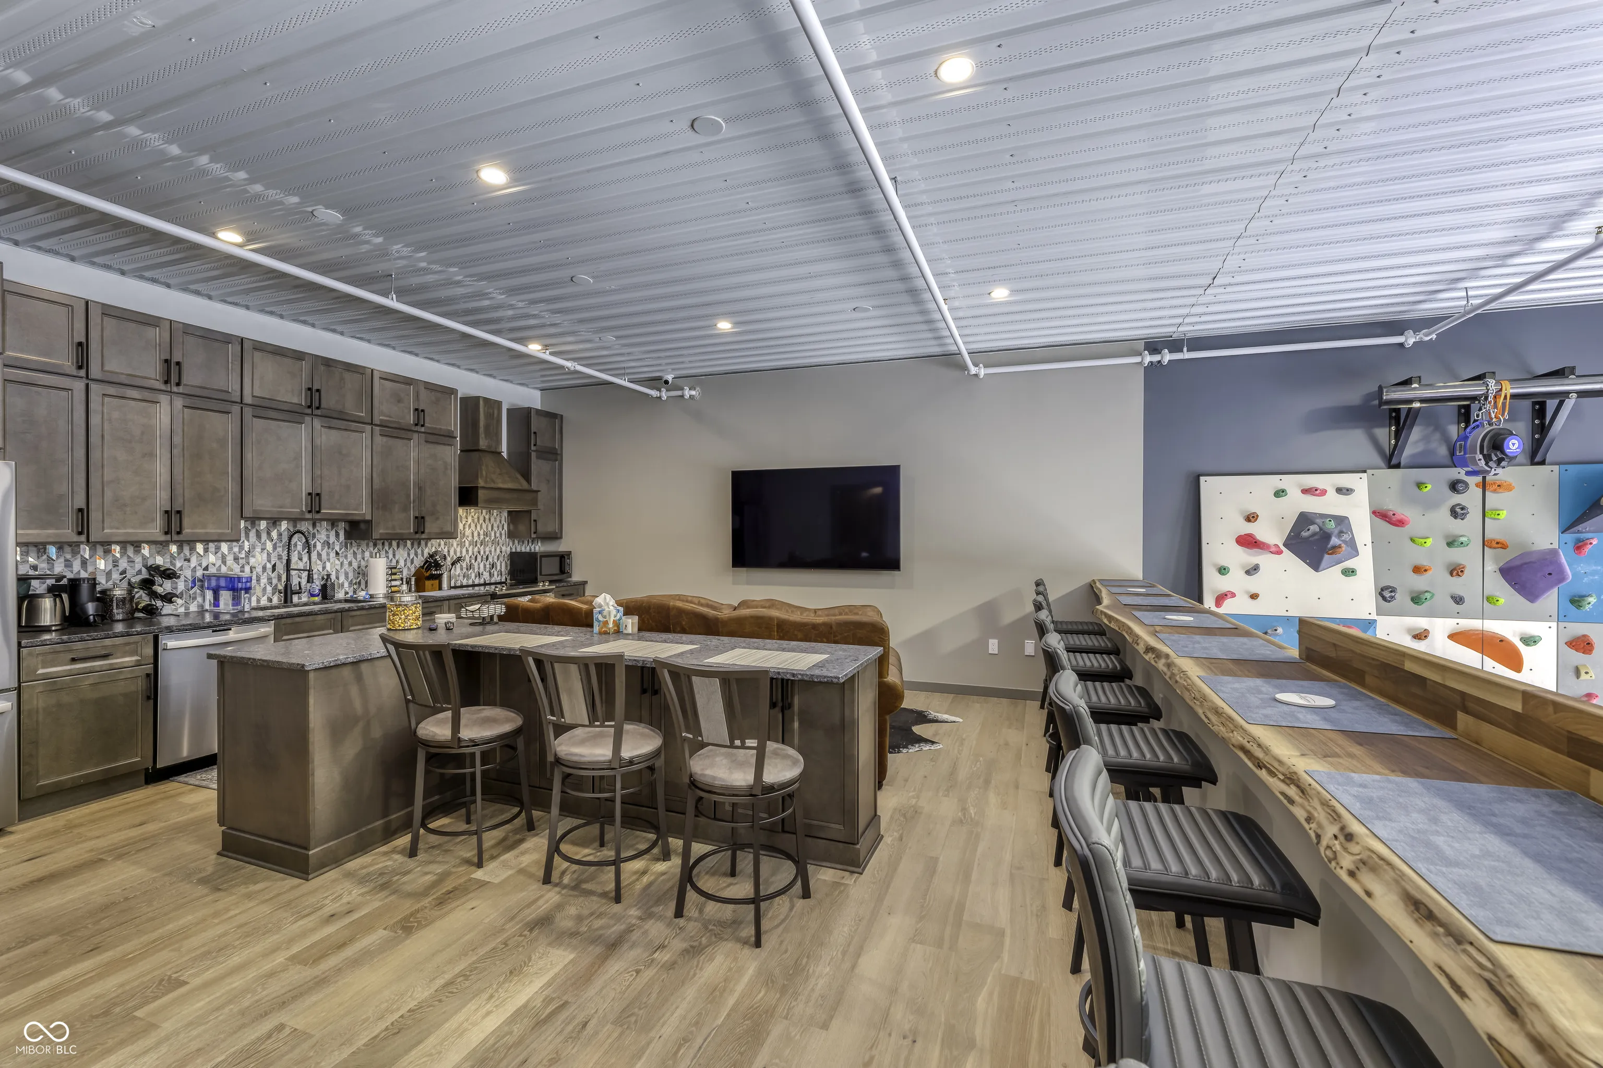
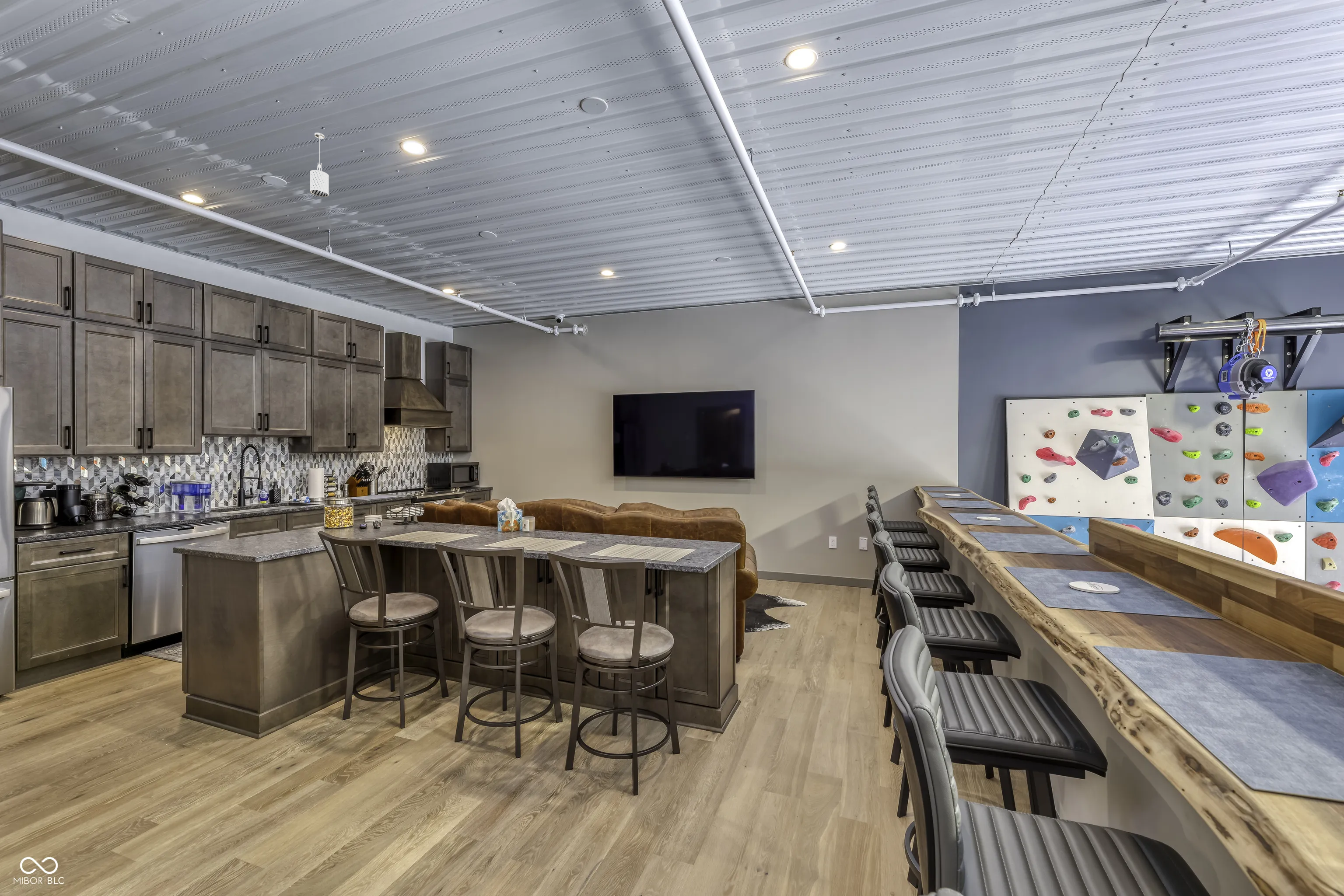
+ pendant light (319, 164)
